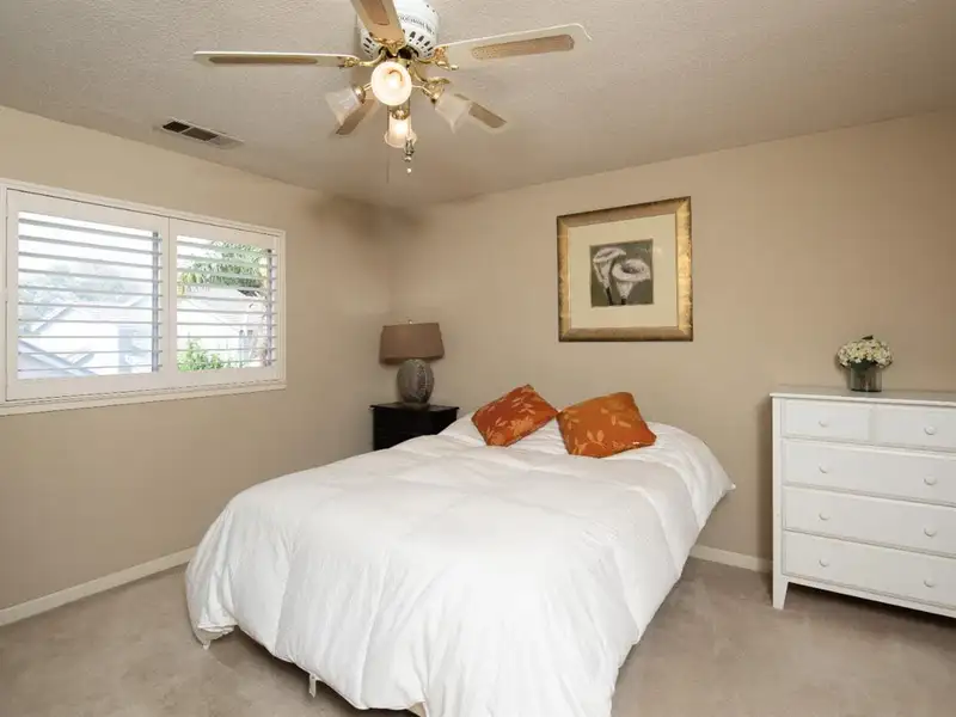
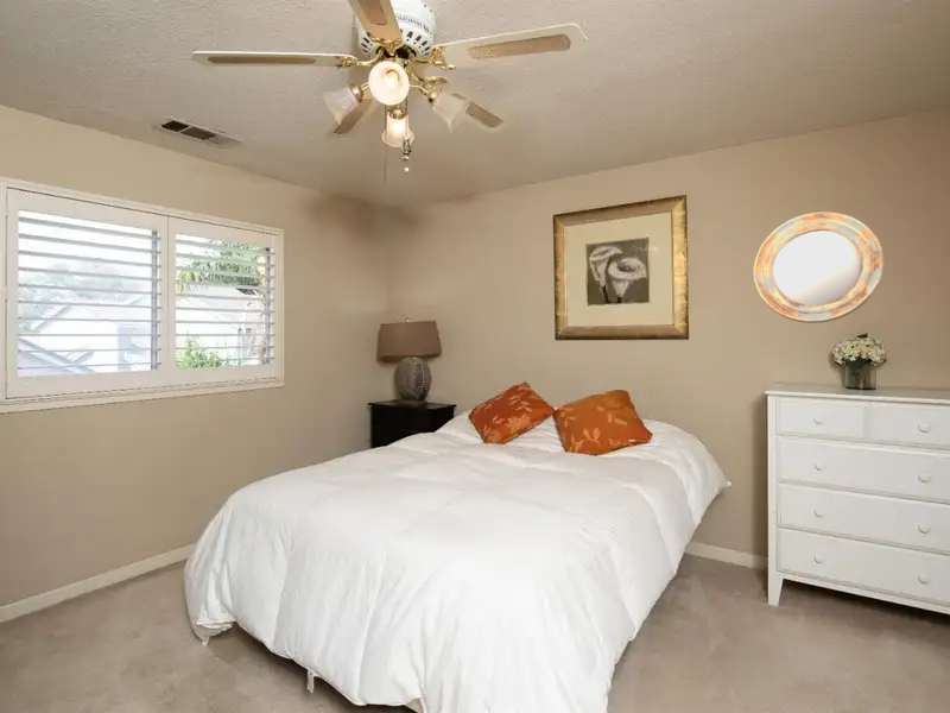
+ home mirror (815, 267)
